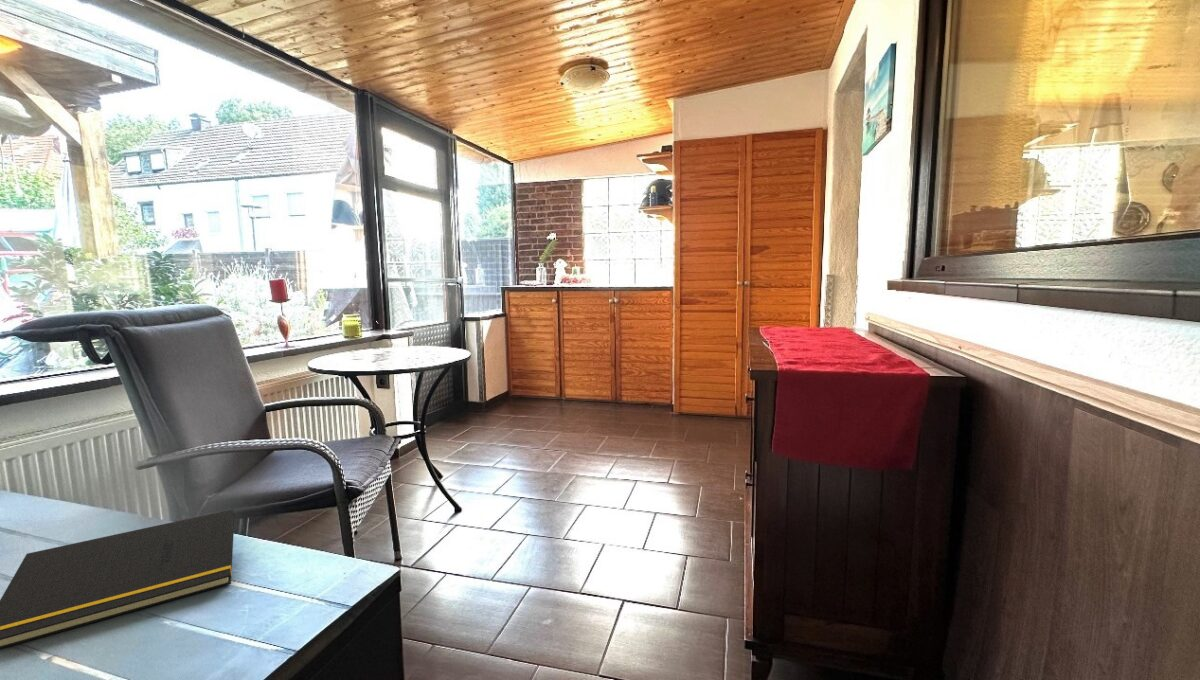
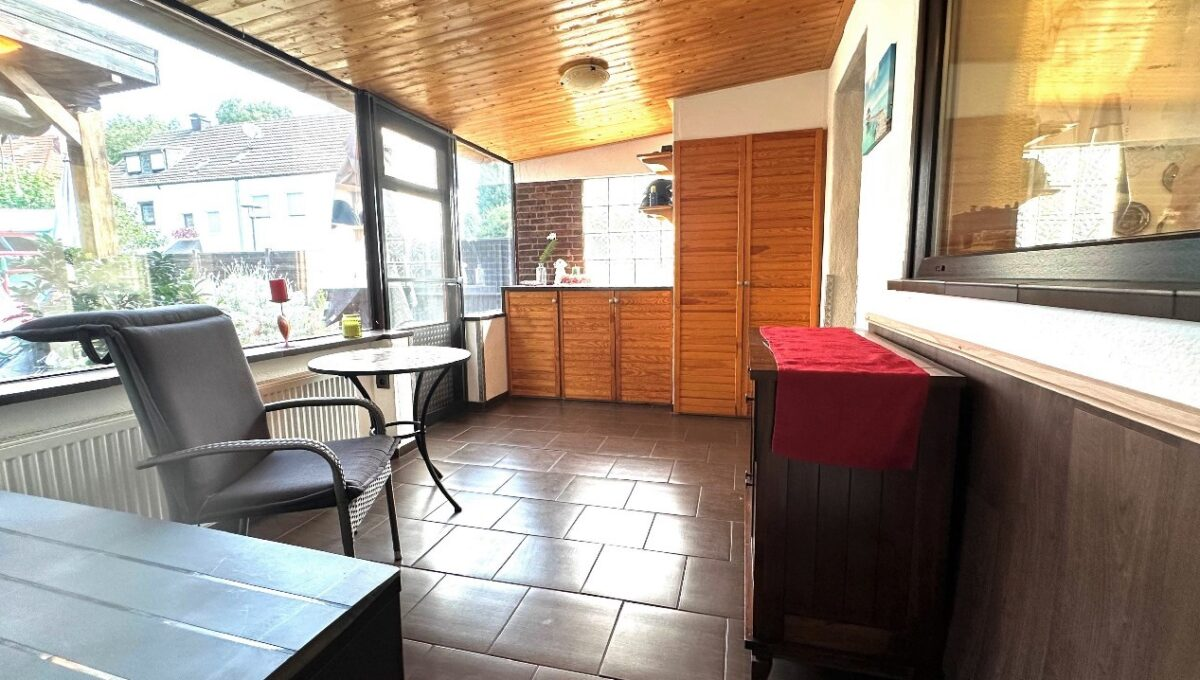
- notepad (129, 568)
